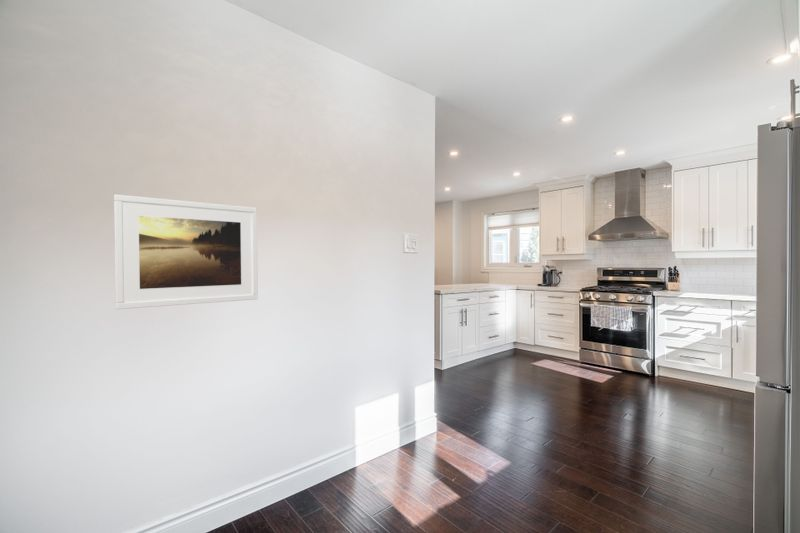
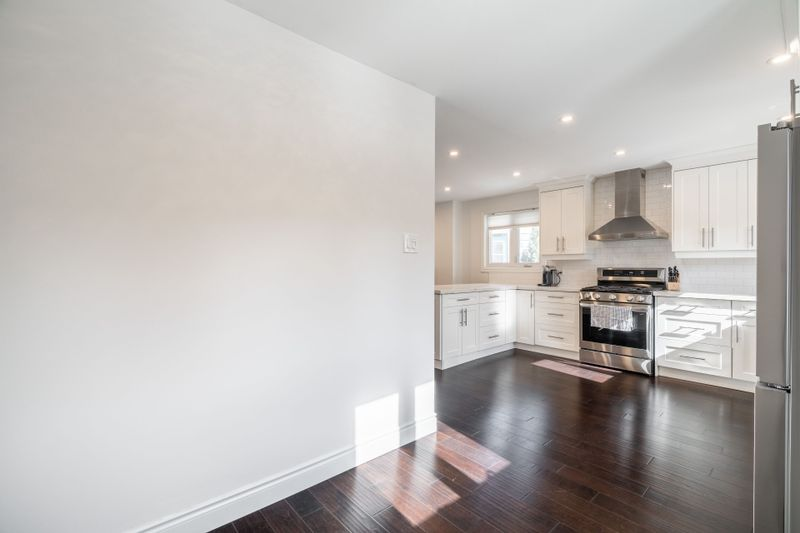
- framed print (193, 252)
